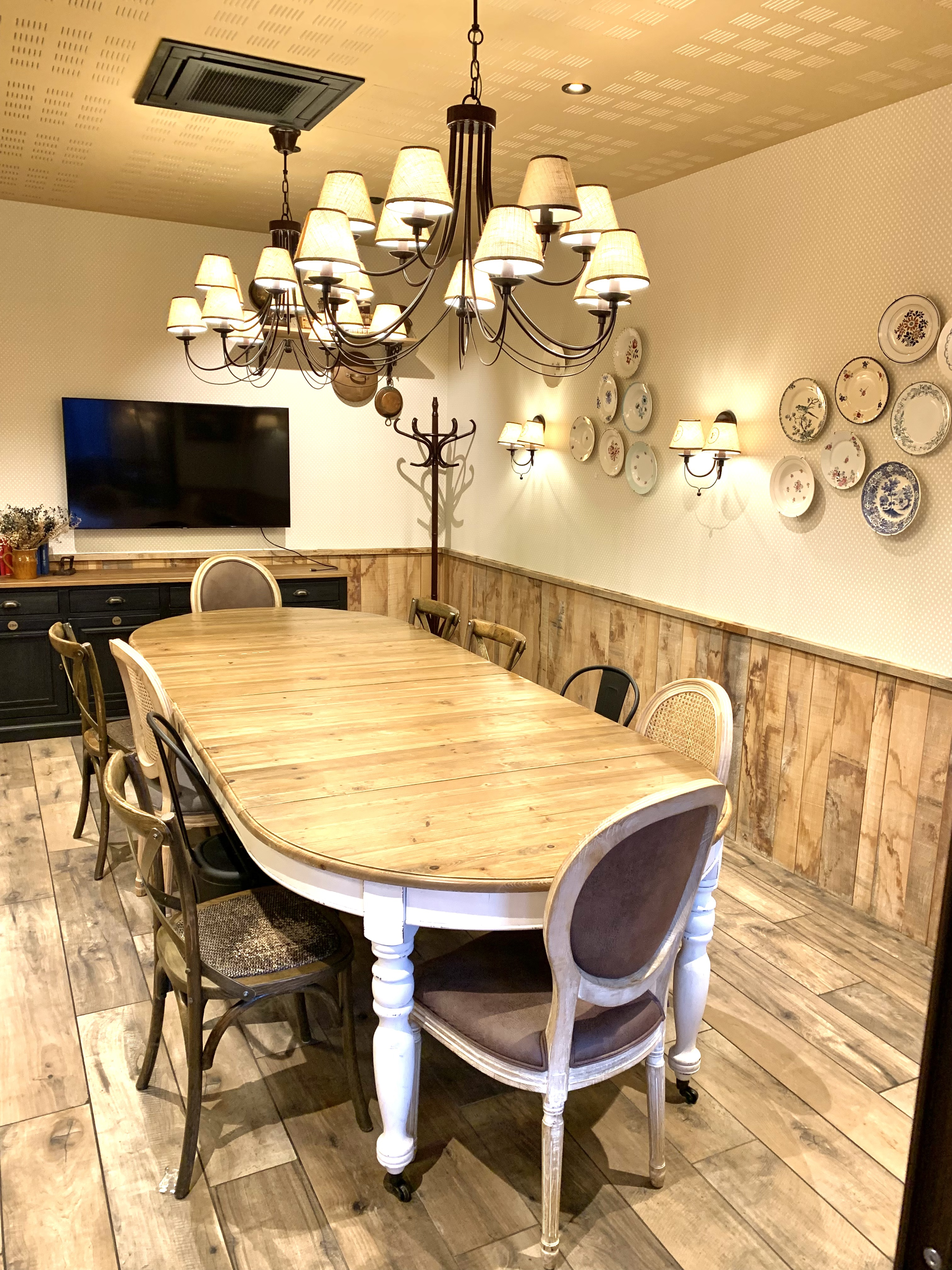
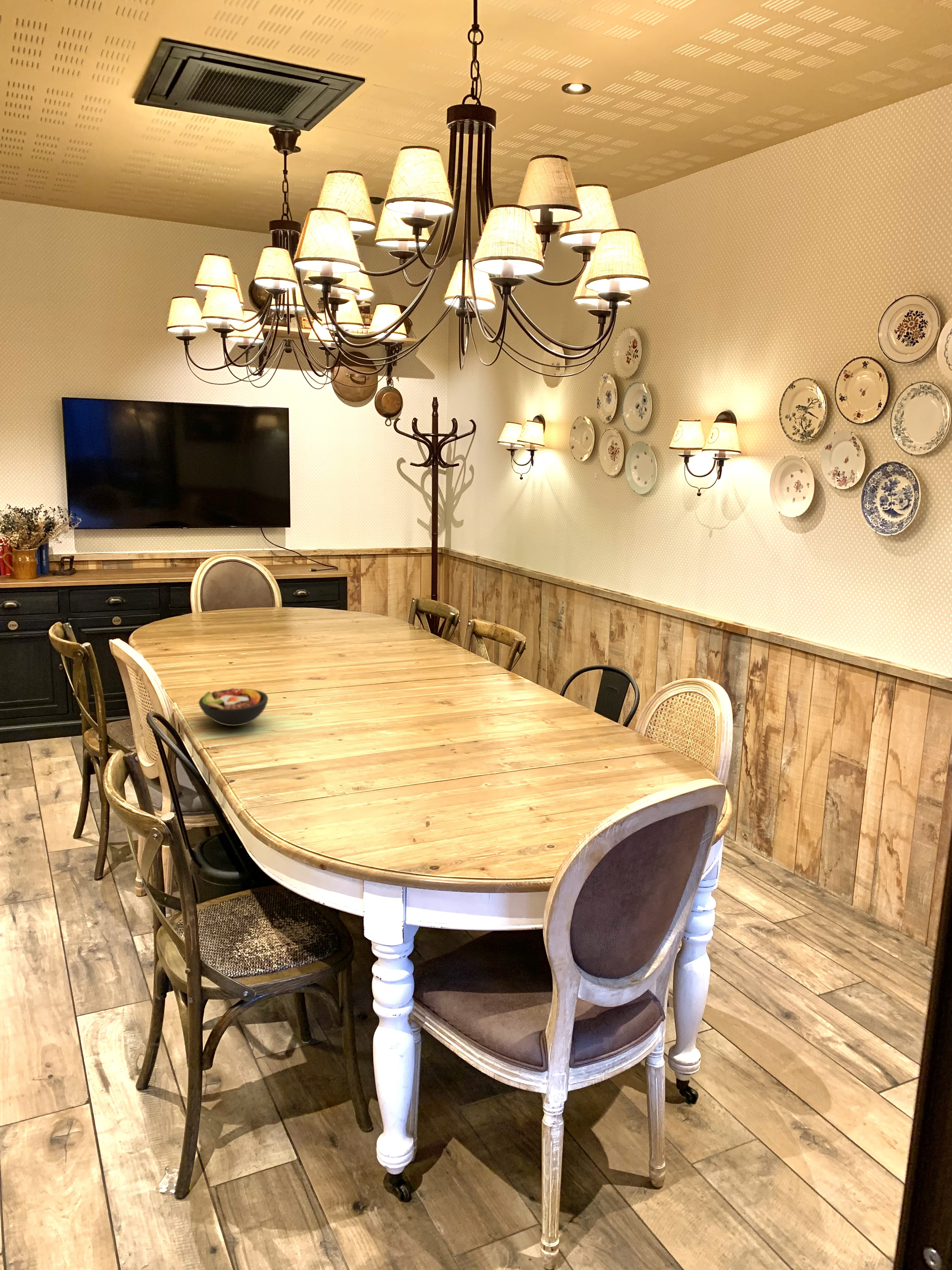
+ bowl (233, 708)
